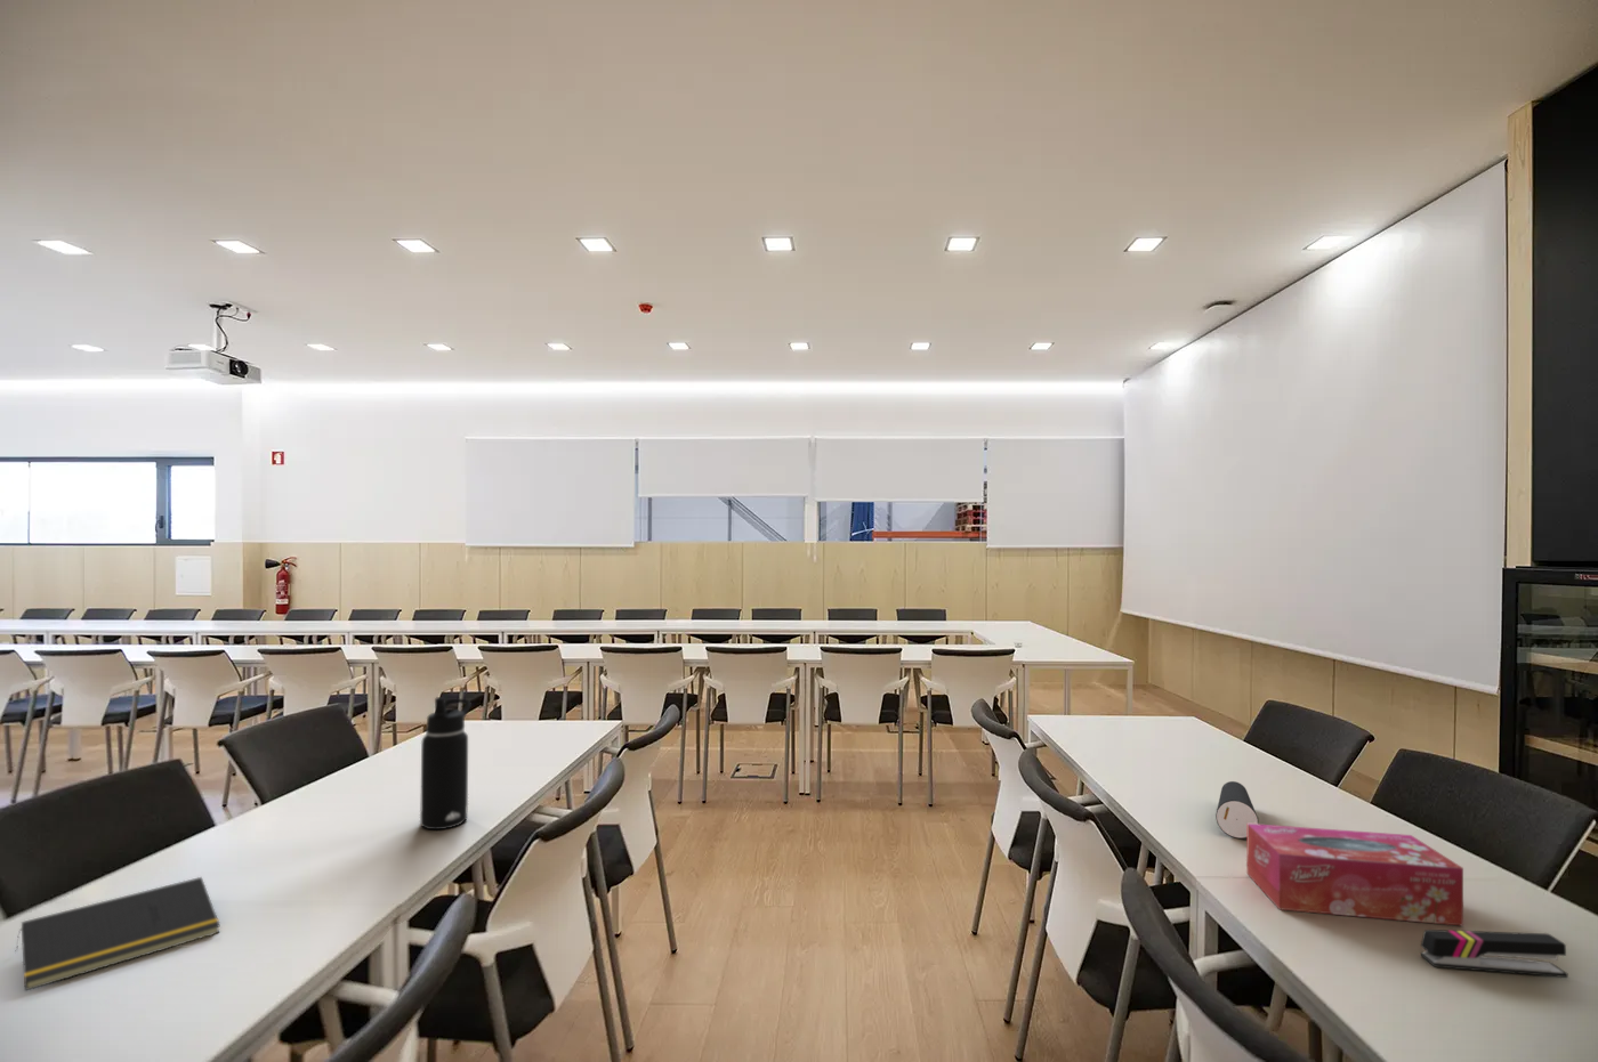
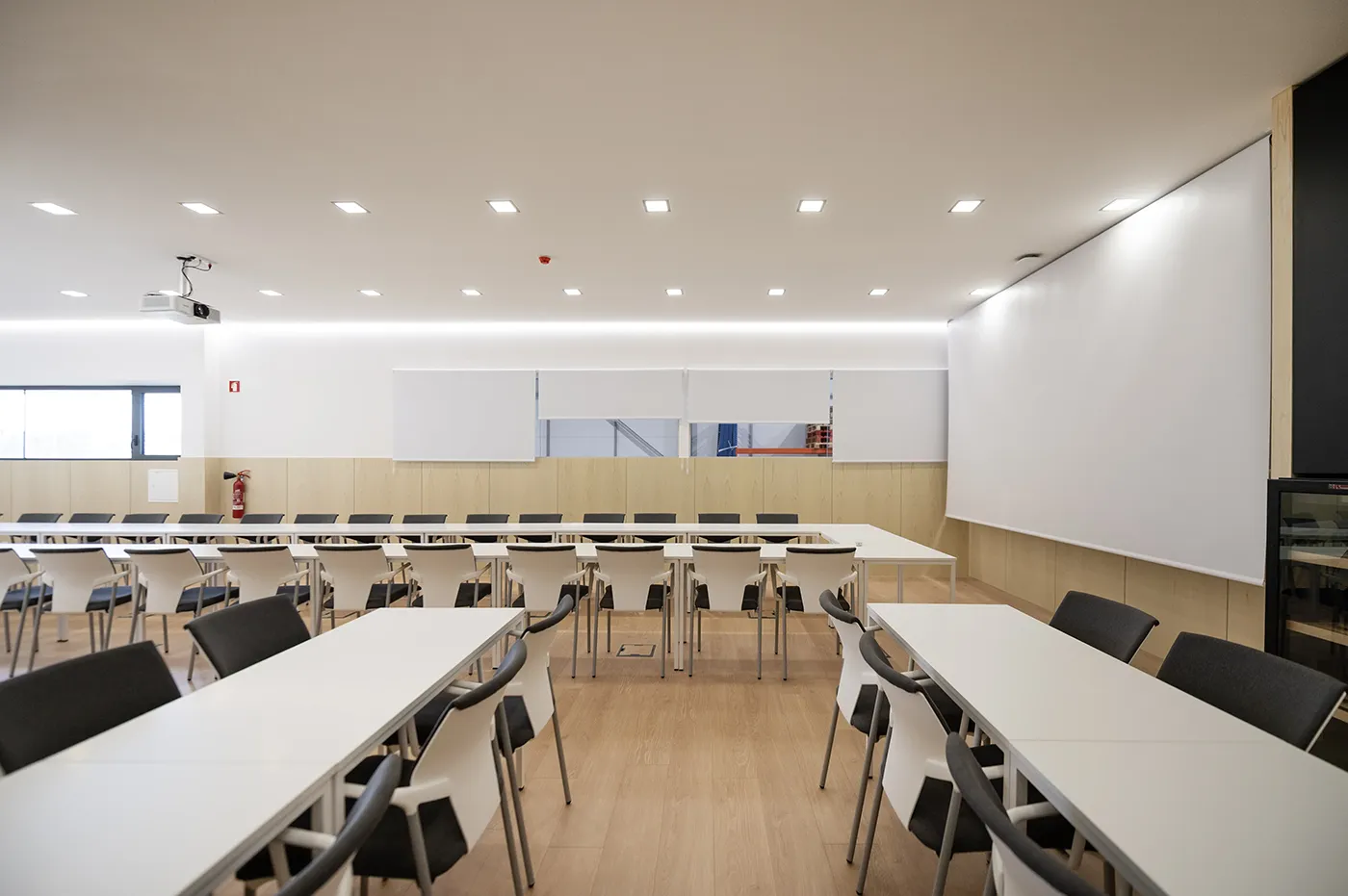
- notepad (122, 927)
- tissue box (1347, 870)
- water bottle (447, 756)
- stapler (1491, 949)
- speaker (1235, 802)
